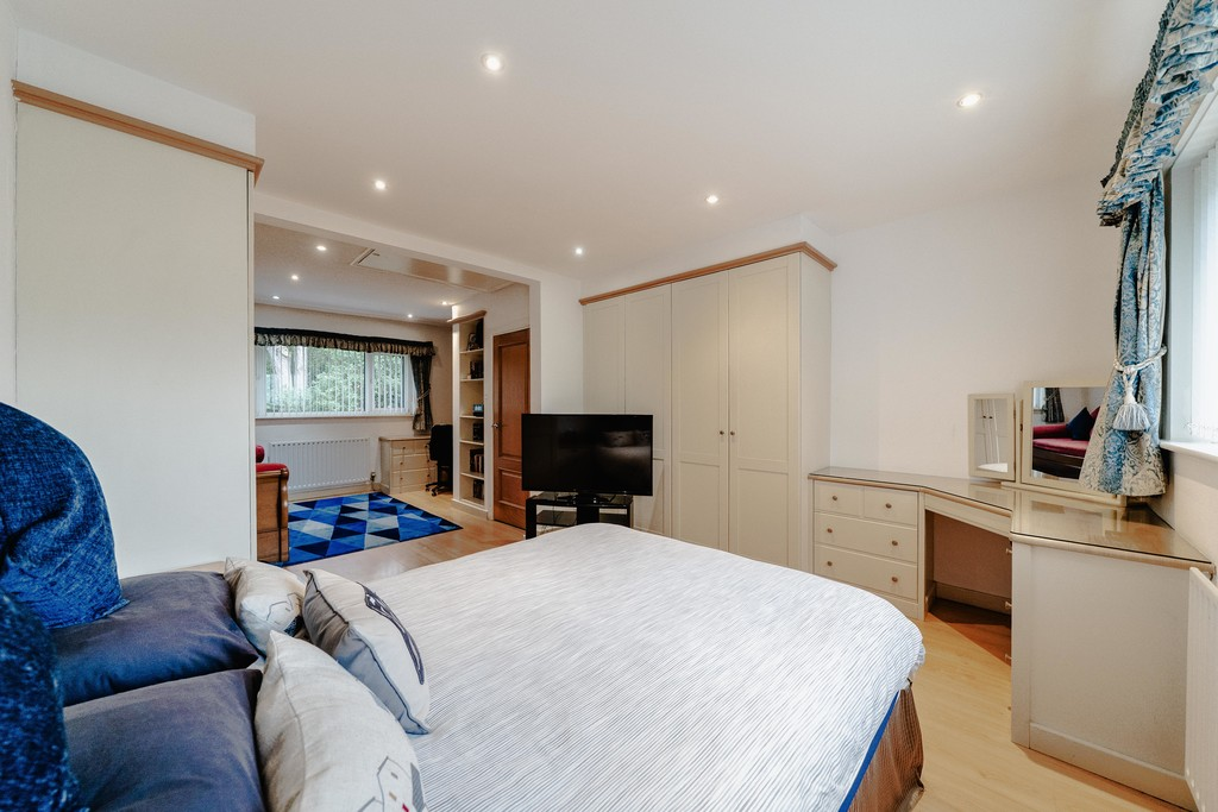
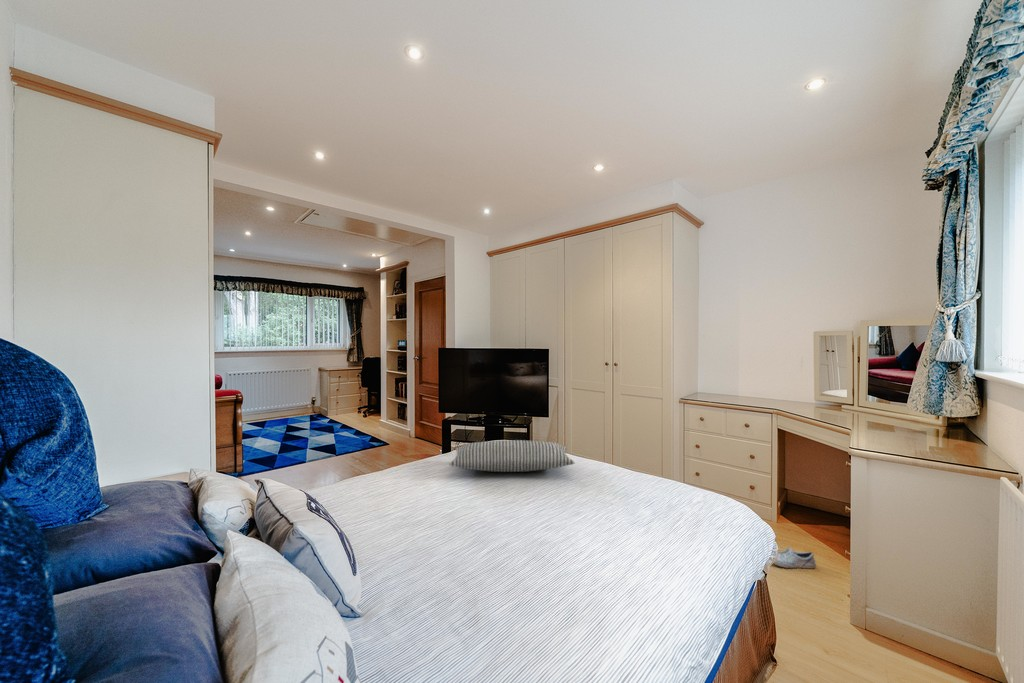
+ pillow (511, 455)
+ shoe (789, 556)
